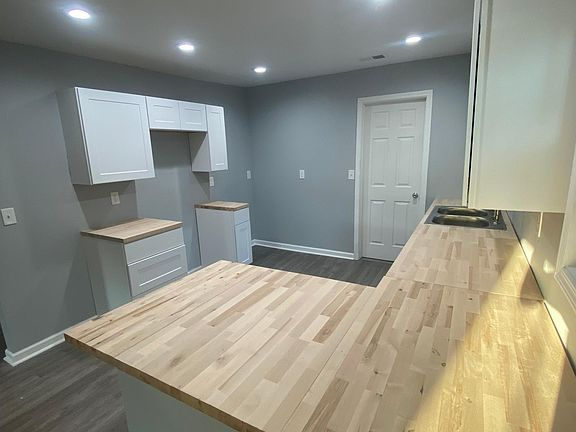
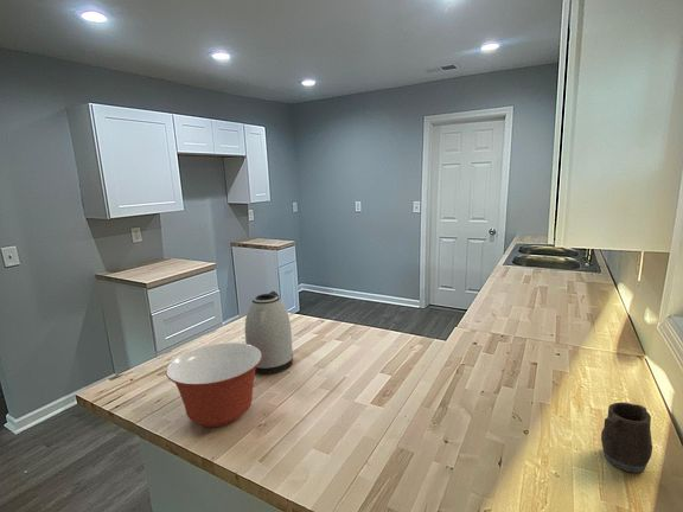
+ mixing bowl (218, 386)
+ mug (623, 436)
+ kettle (270, 326)
